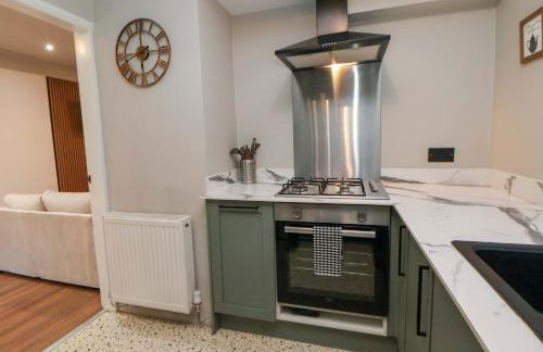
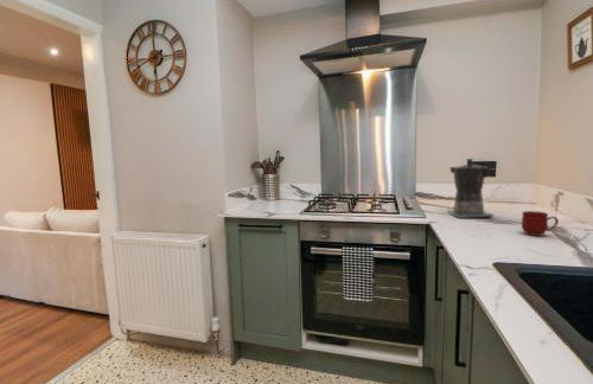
+ mug (538, 223)
+ coffee maker (468, 186)
